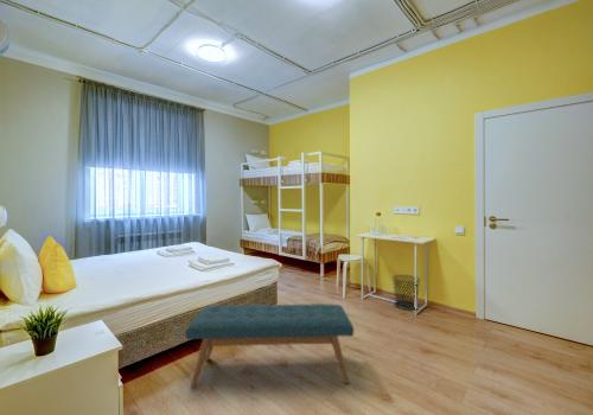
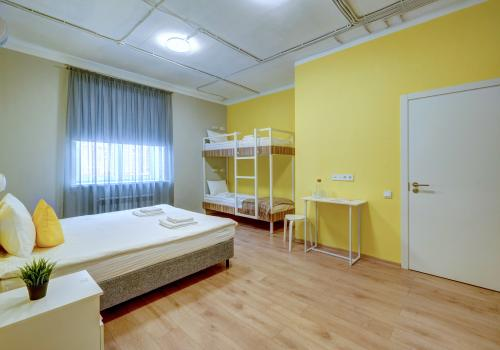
- waste bin (406, 292)
- bench (272, 340)
